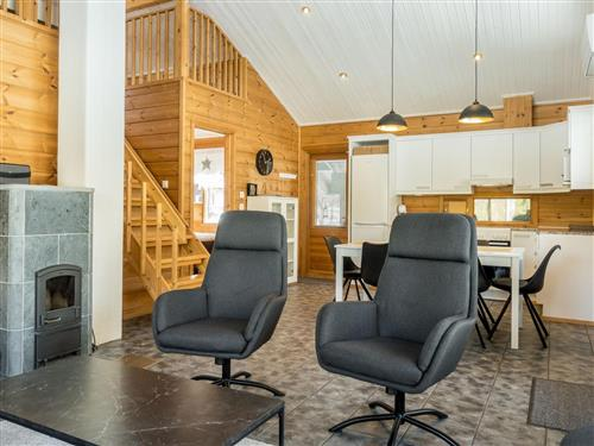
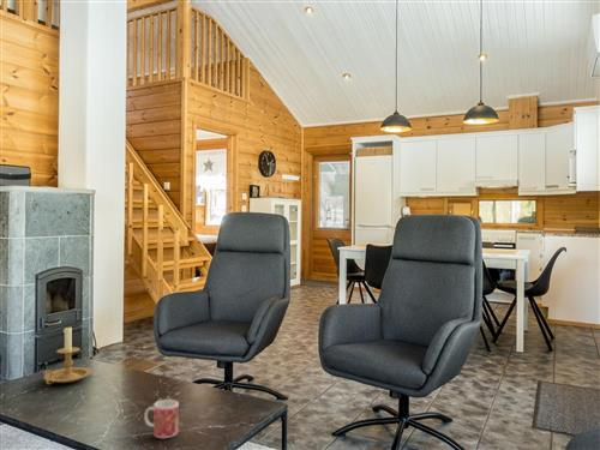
+ mug (161, 416)
+ candle holder (67, 352)
